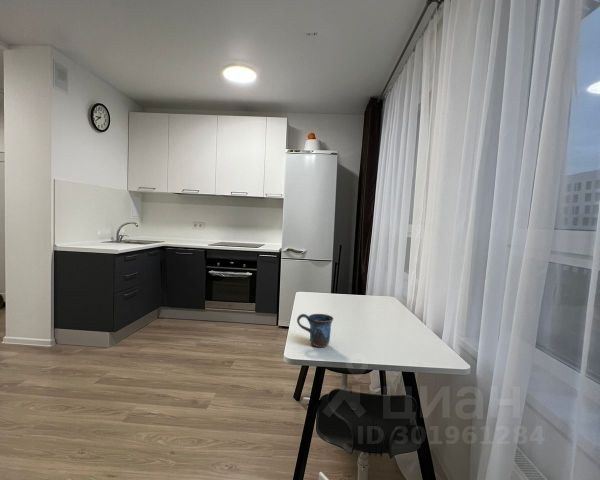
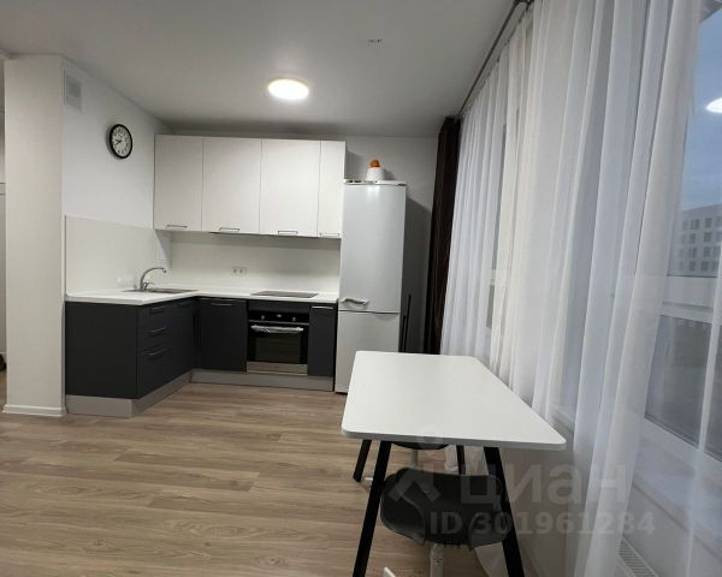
- mug (315, 328)
